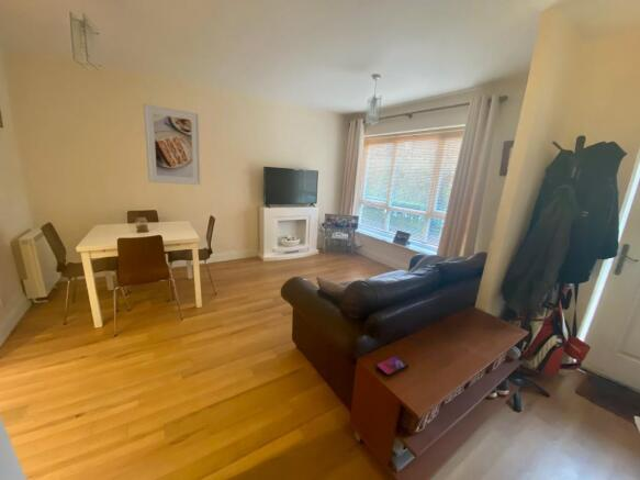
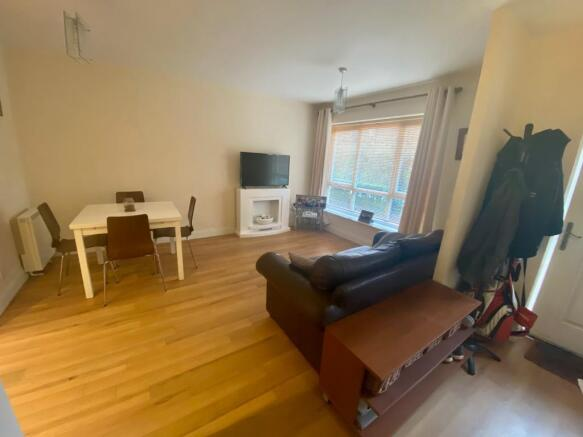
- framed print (173, 147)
- smartphone (392, 365)
